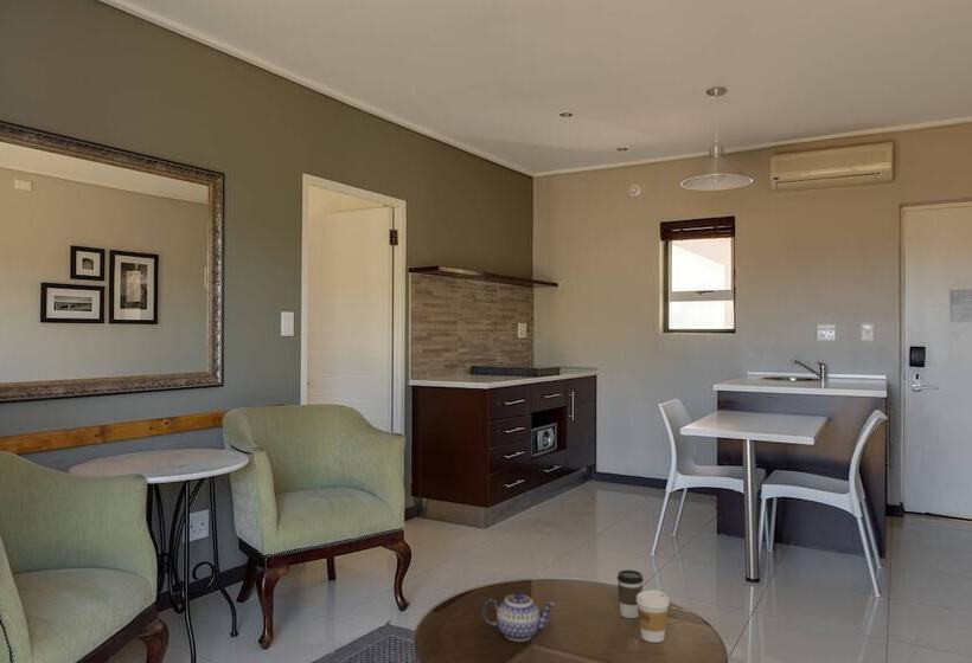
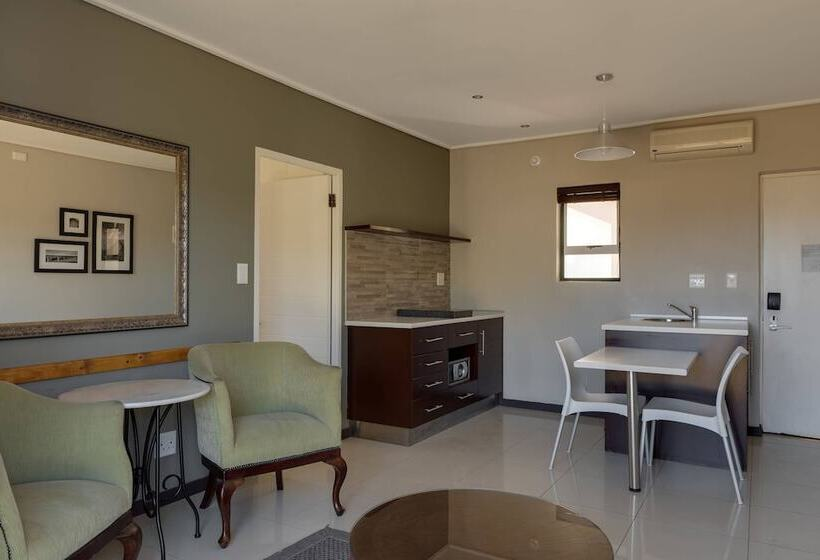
- coffee cup (652, 614)
- coffee cup (629, 593)
- teapot (518, 613)
